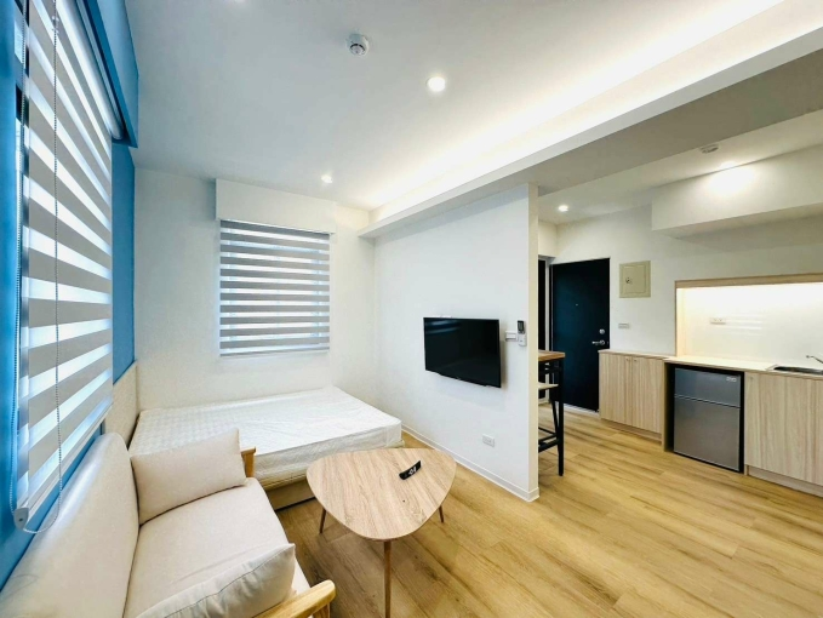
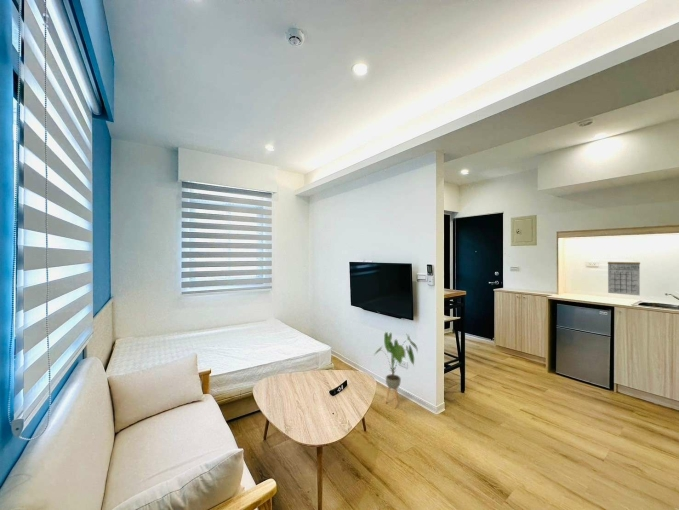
+ calendar (623, 274)
+ house plant (396, 370)
